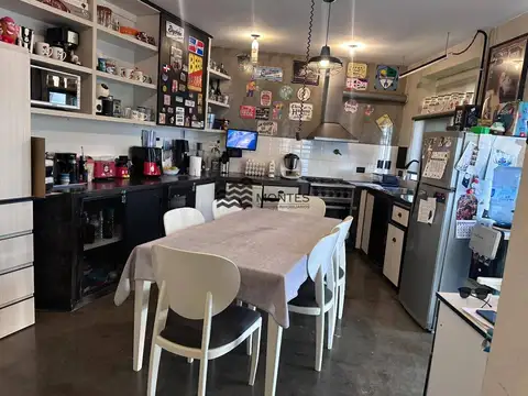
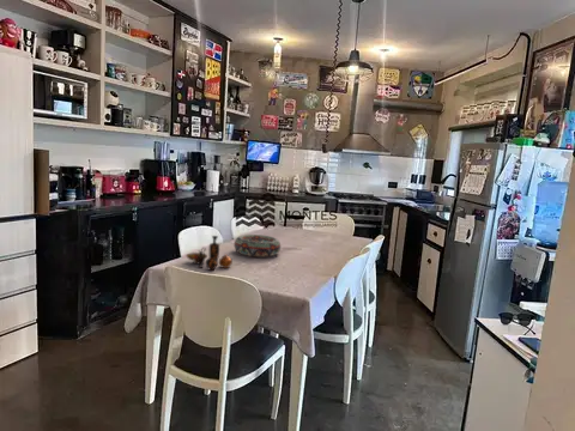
+ vase (210, 251)
+ decorative bowl (256, 245)
